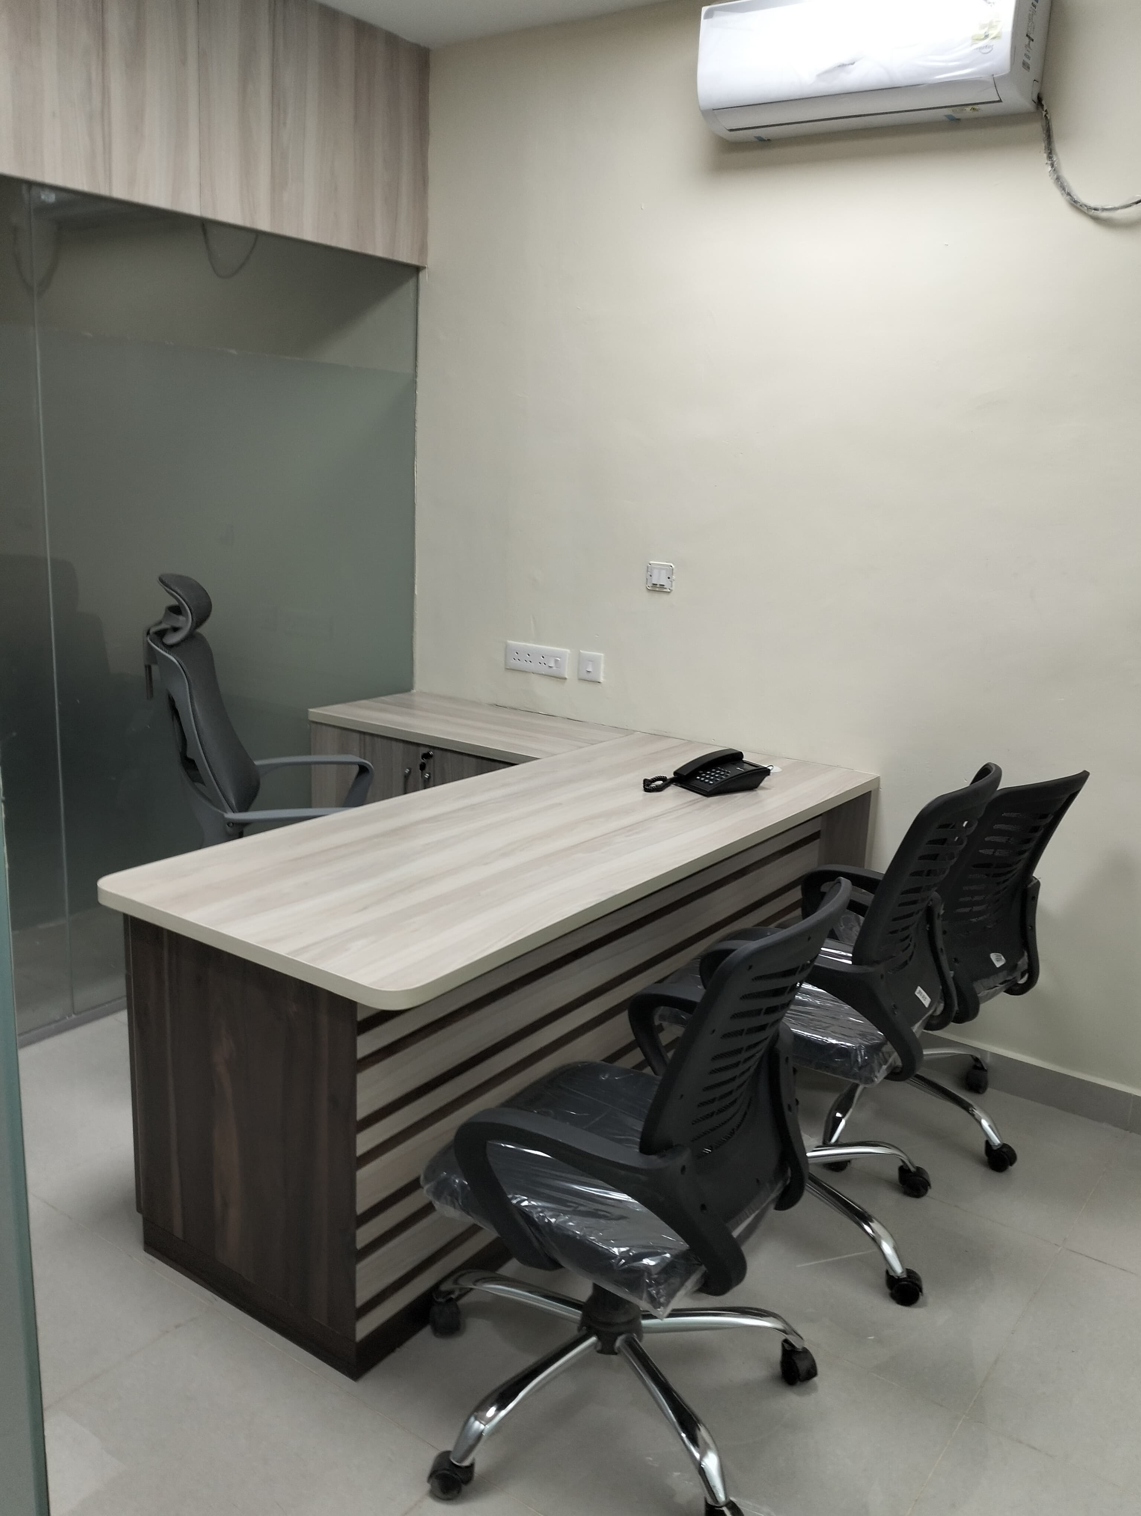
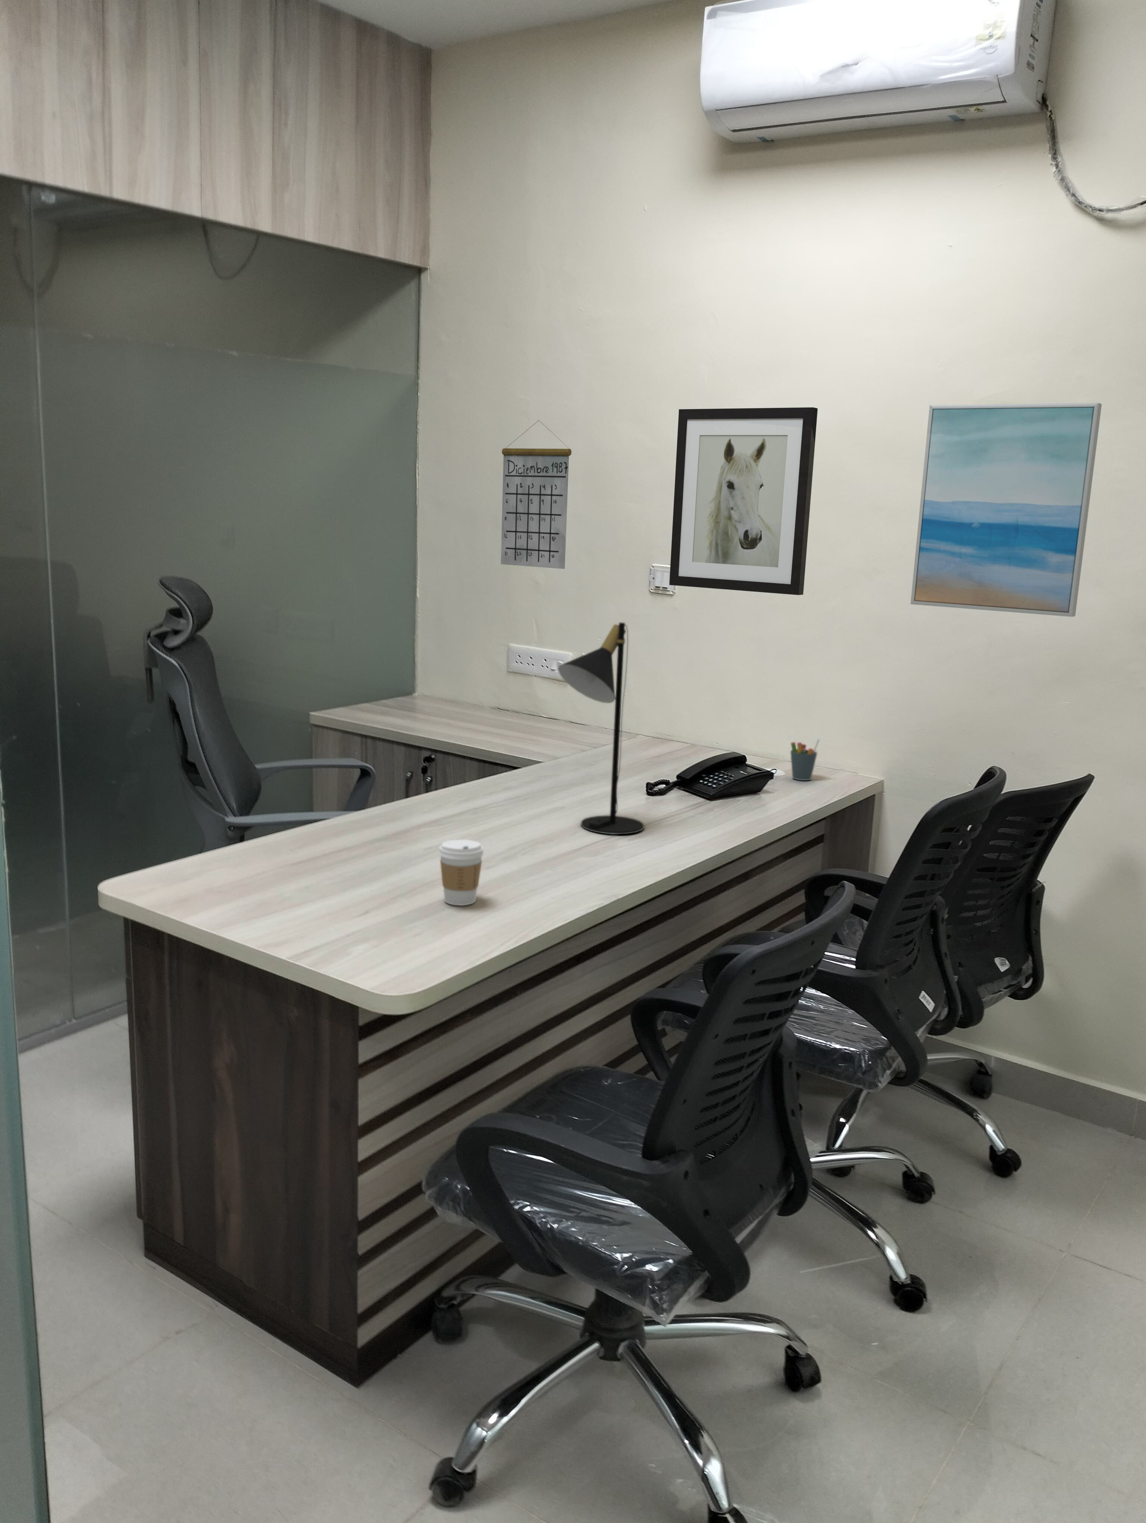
+ table lamp (614, 726)
+ coffee cup (461, 872)
+ pen holder (803, 757)
+ wall art (1002, 509)
+ wall art (740, 501)
+ calendar (534, 494)
